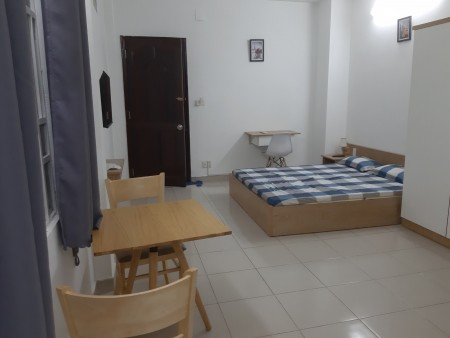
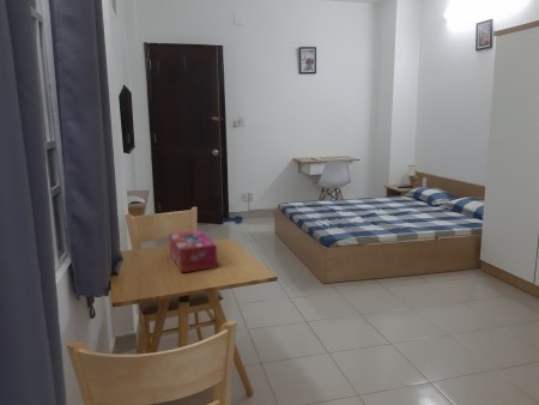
+ tissue box (192, 249)
